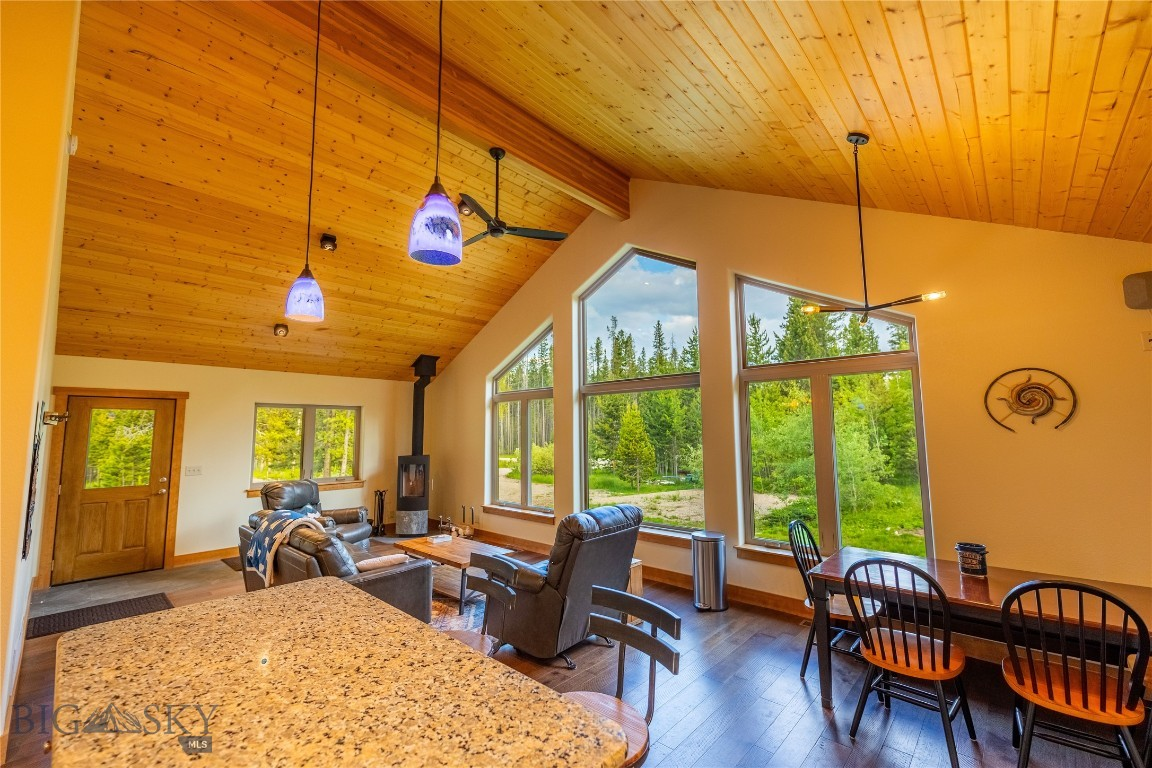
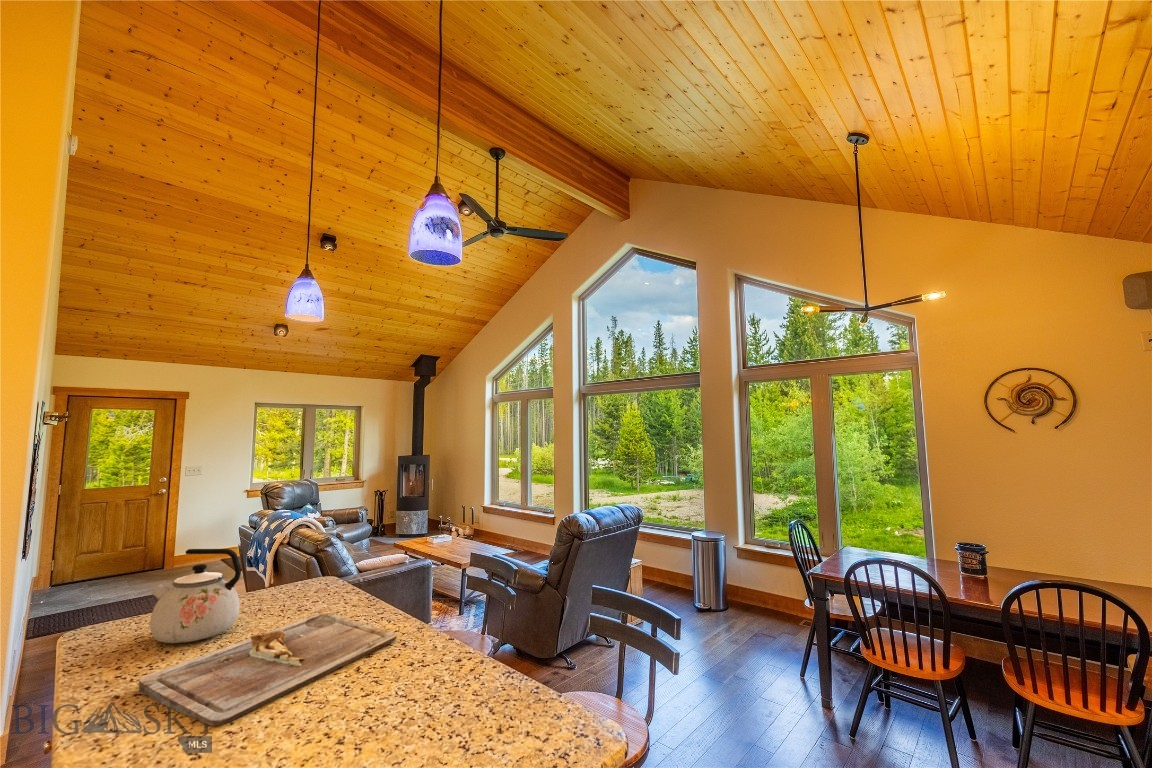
+ cutting board (283, 648)
+ kettle (197, 591)
